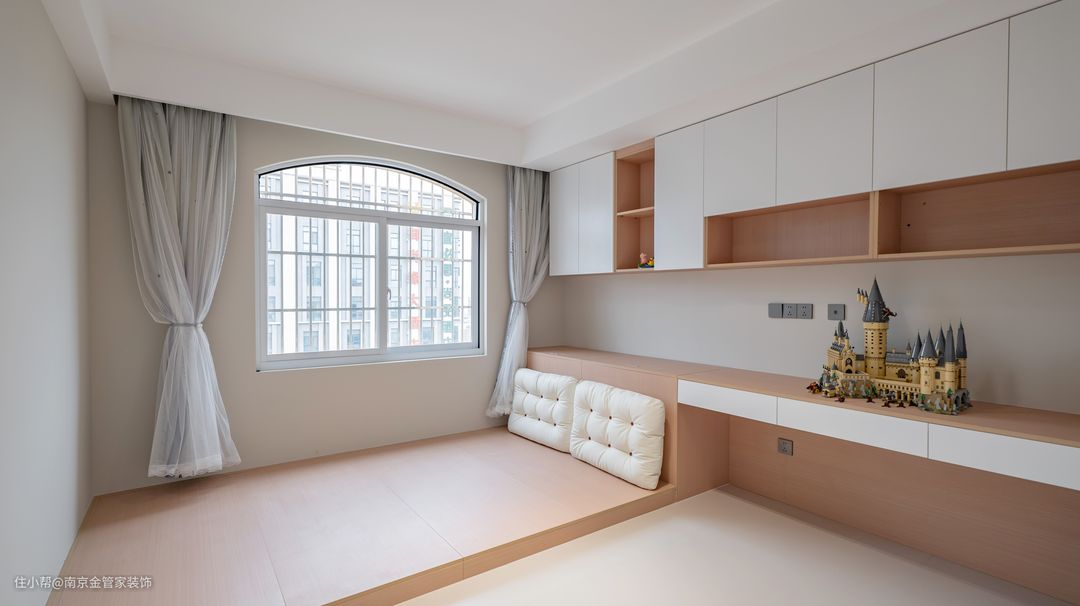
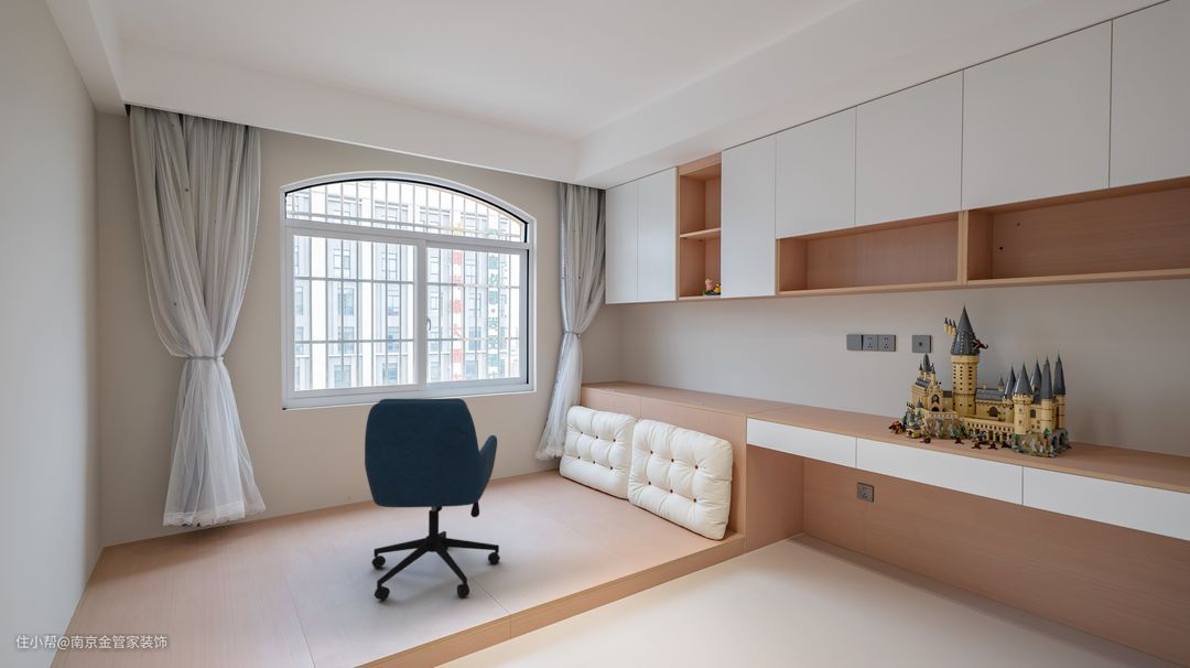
+ office chair (433, 483)
